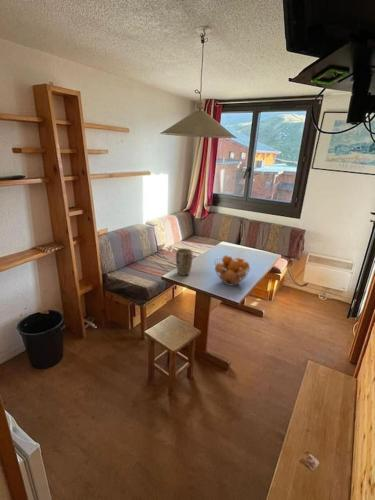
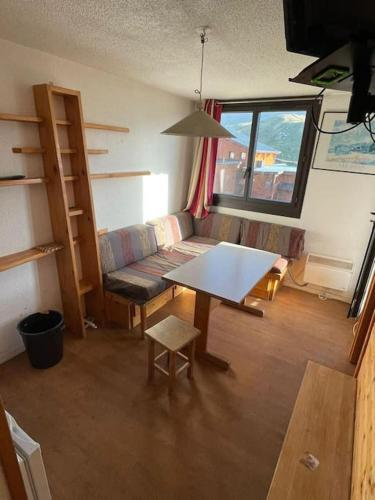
- plant pot (183, 262)
- fruit basket (231, 270)
